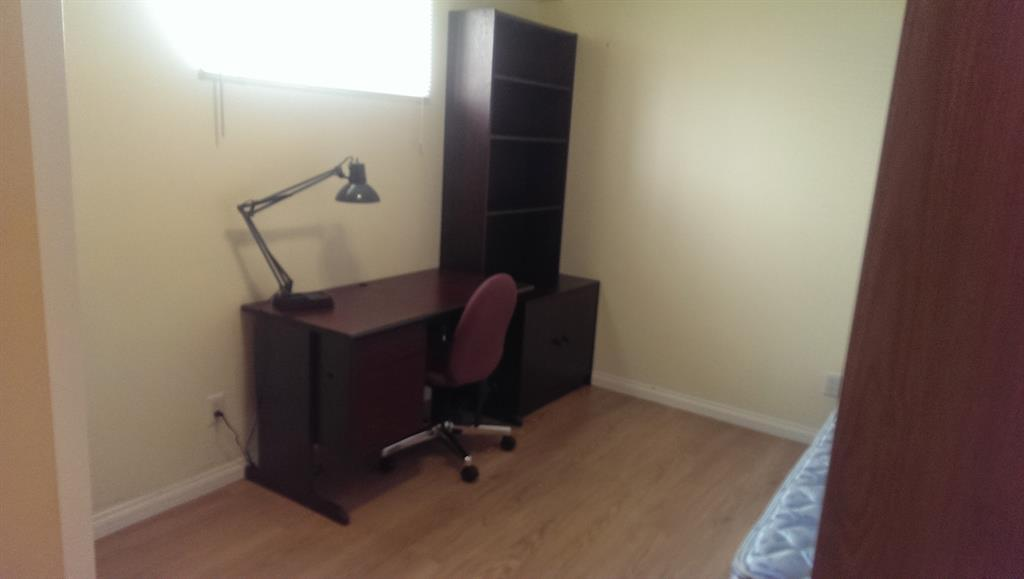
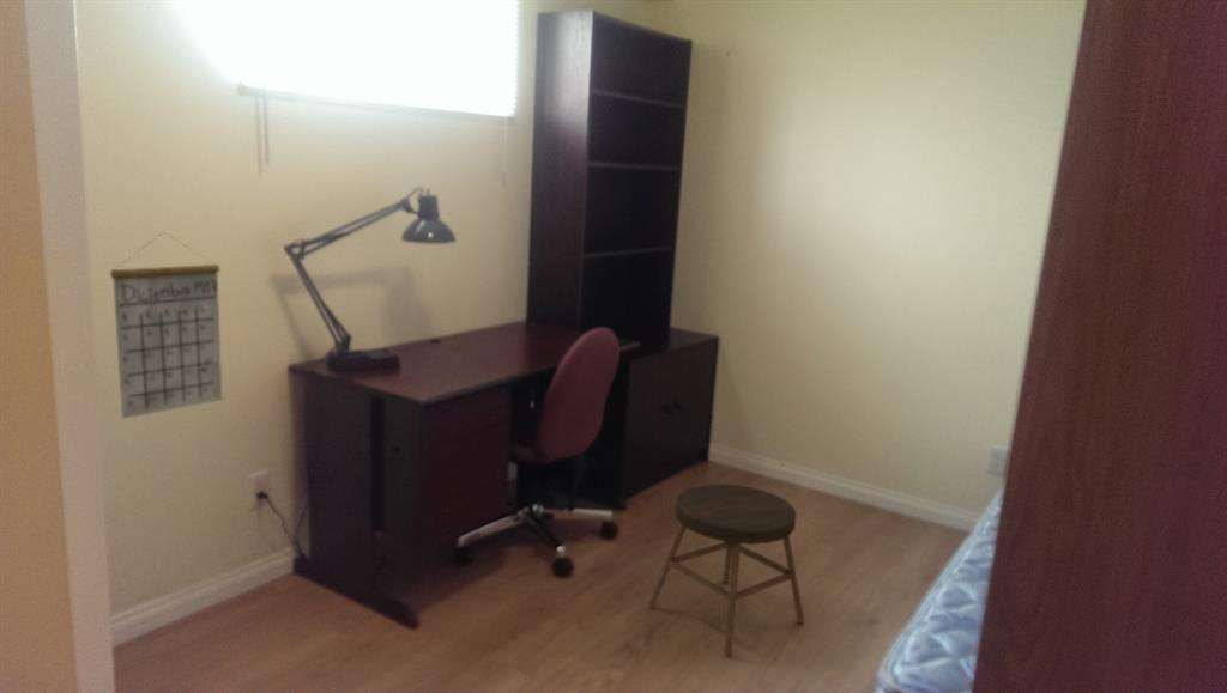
+ calendar (170, 322)
+ stool (730, 561)
